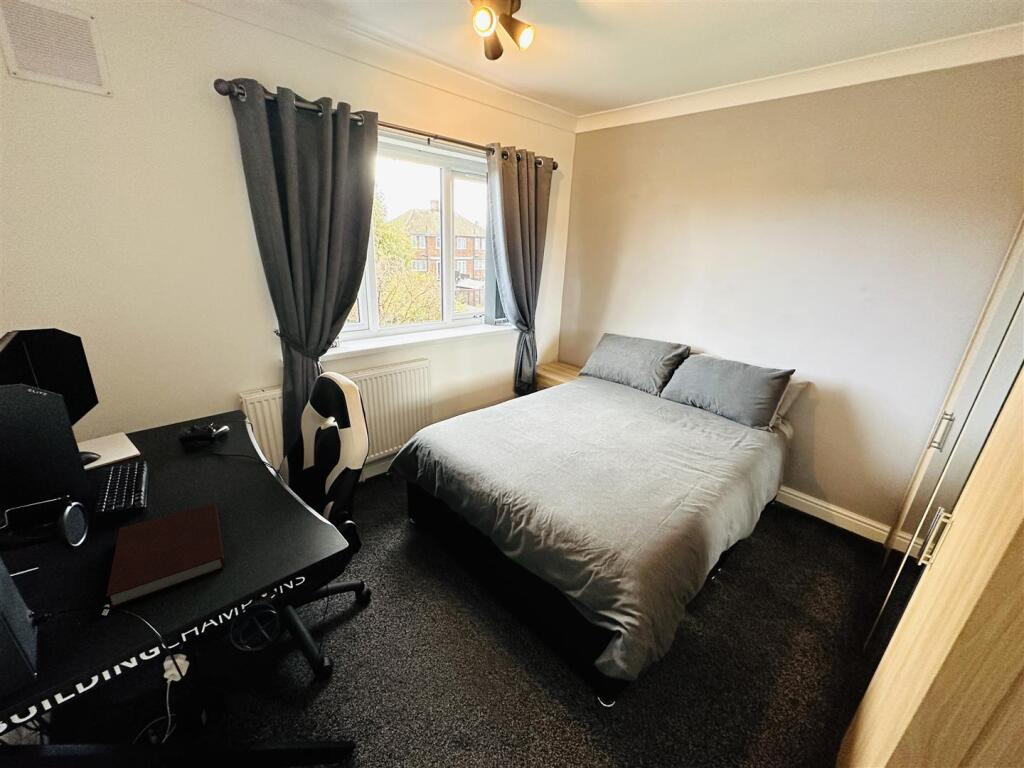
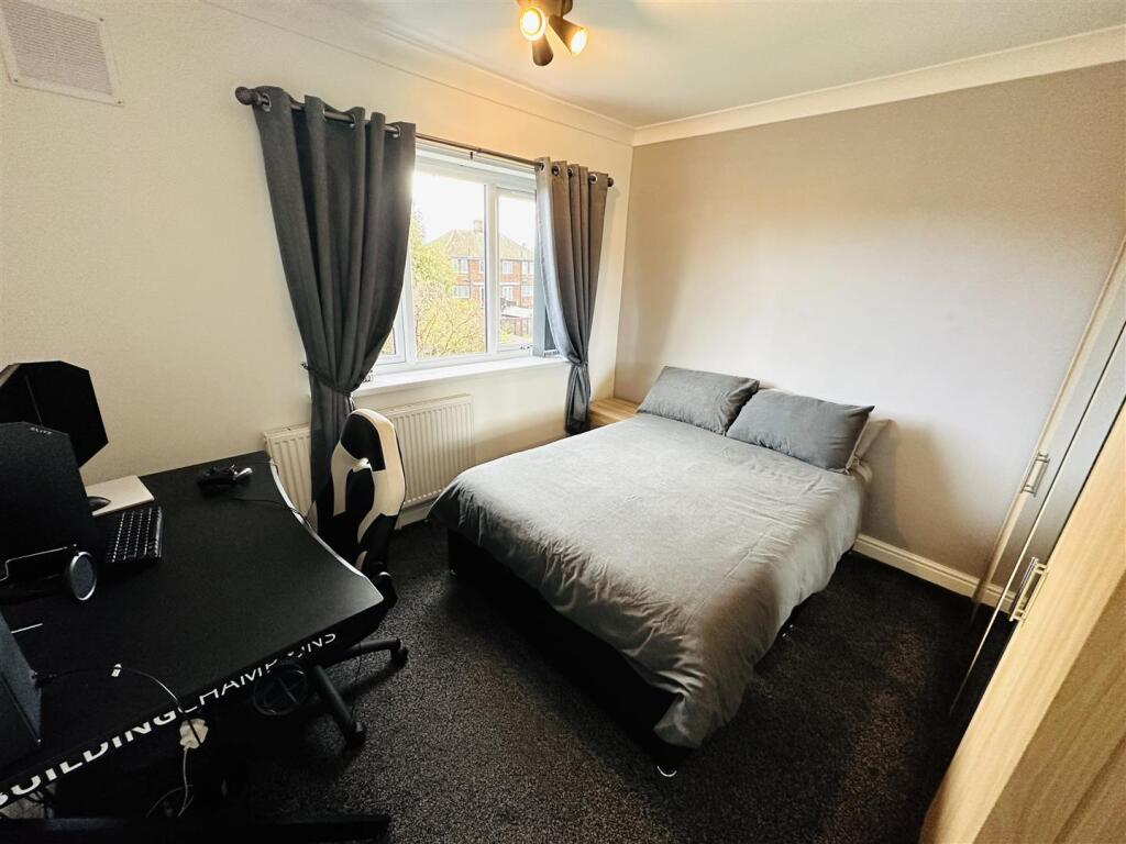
- notebook (170, 547)
